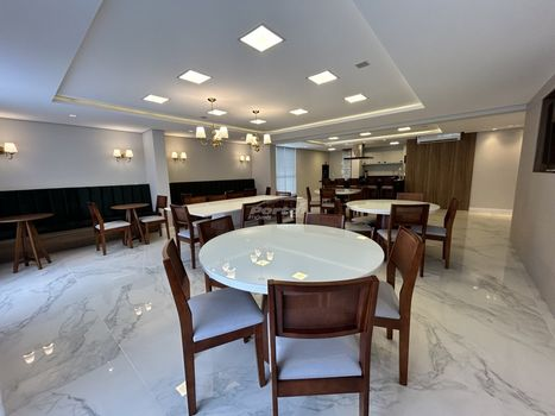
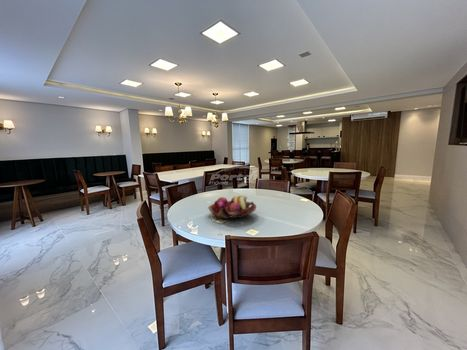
+ fruit basket (233, 205)
